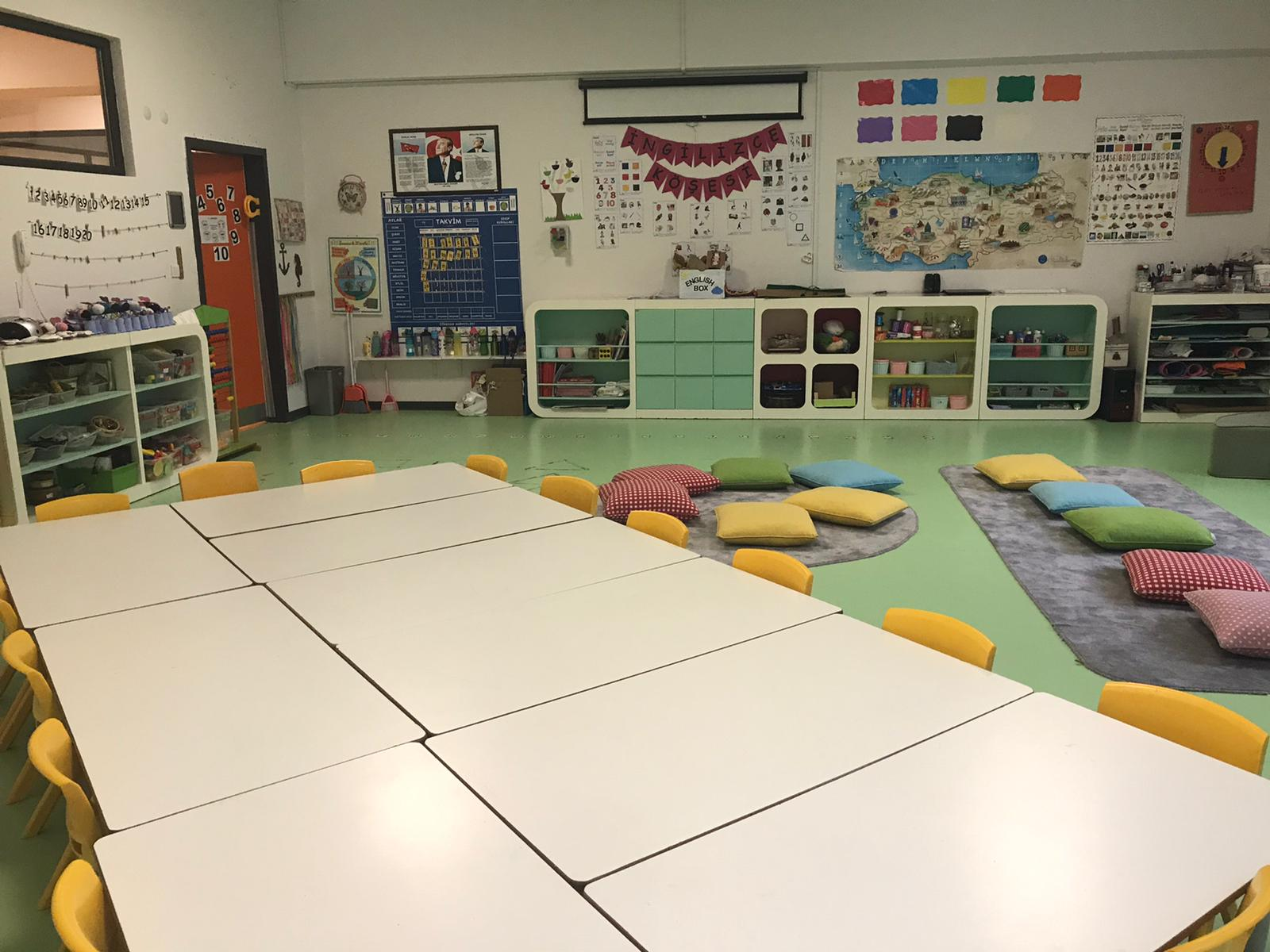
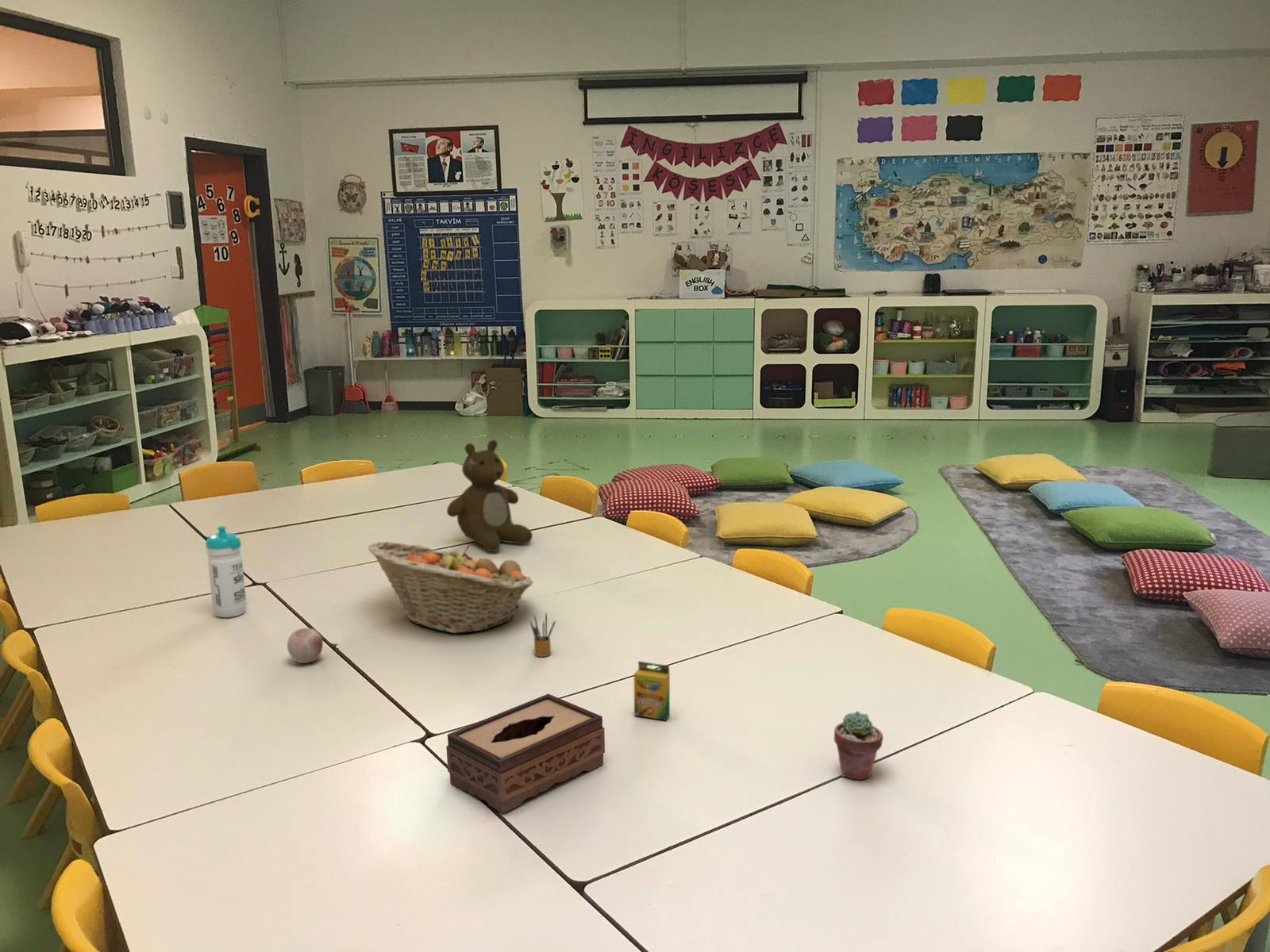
+ potted succulent (857, 743)
+ crayon box (651, 690)
+ pencil box (543, 635)
+ tissue box (527, 749)
+ teddy bear (491, 493)
+ water bottle (225, 570)
+ apple (305, 646)
+ fruit basket (450, 578)
